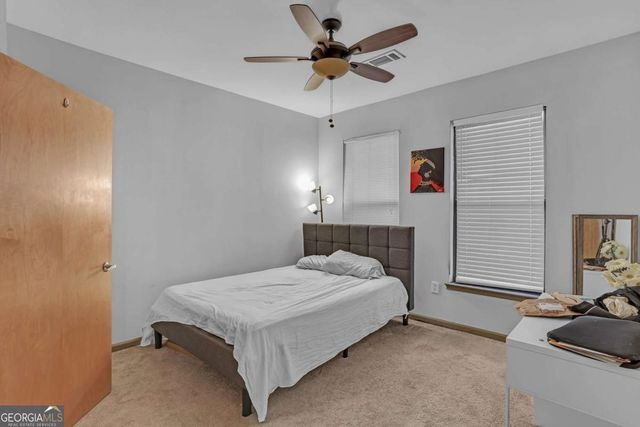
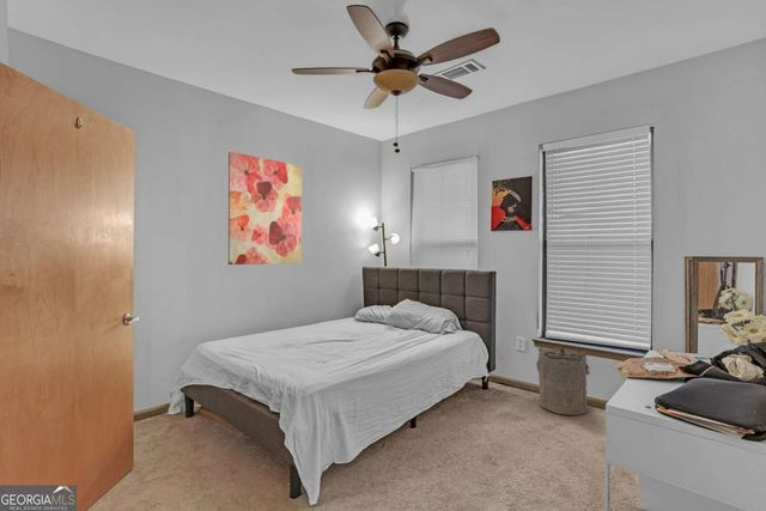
+ wall art (267, 212)
+ laundry hamper (560, 377)
